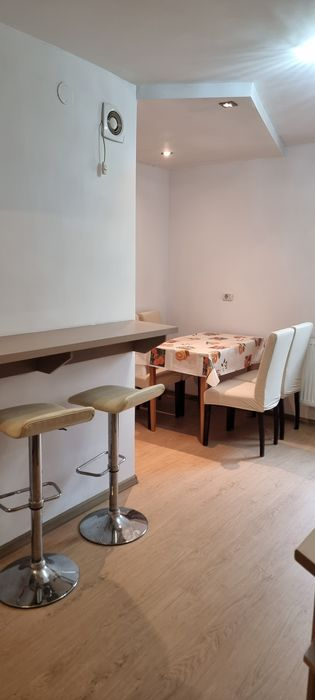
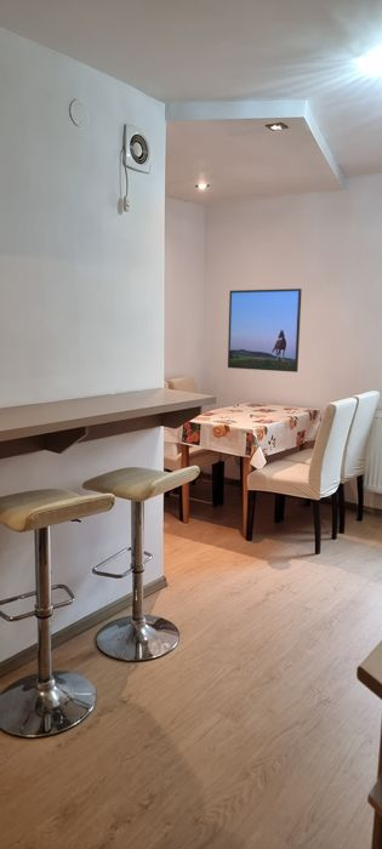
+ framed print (262, 330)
